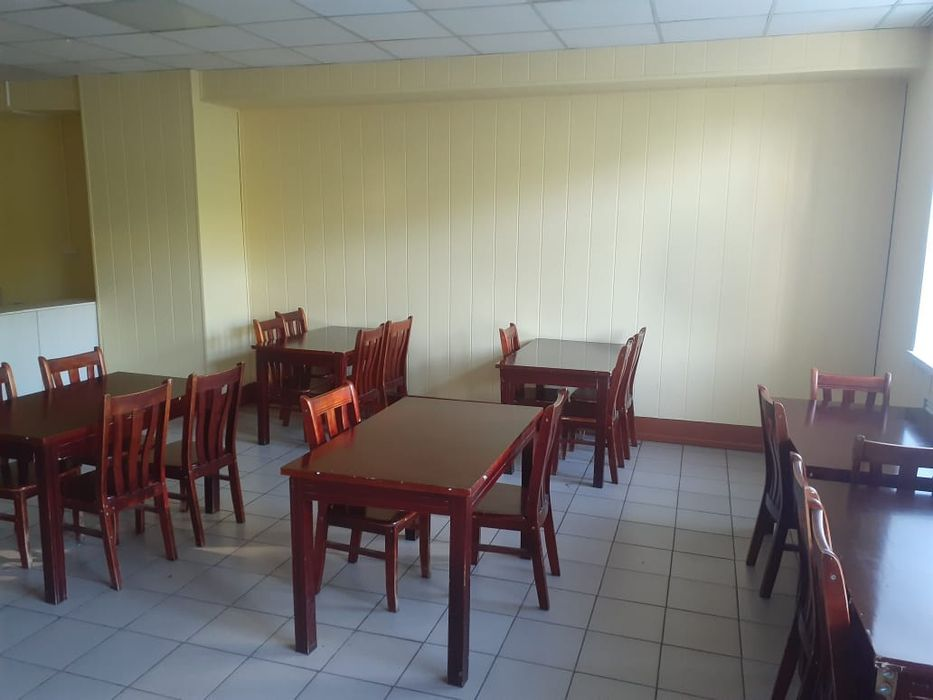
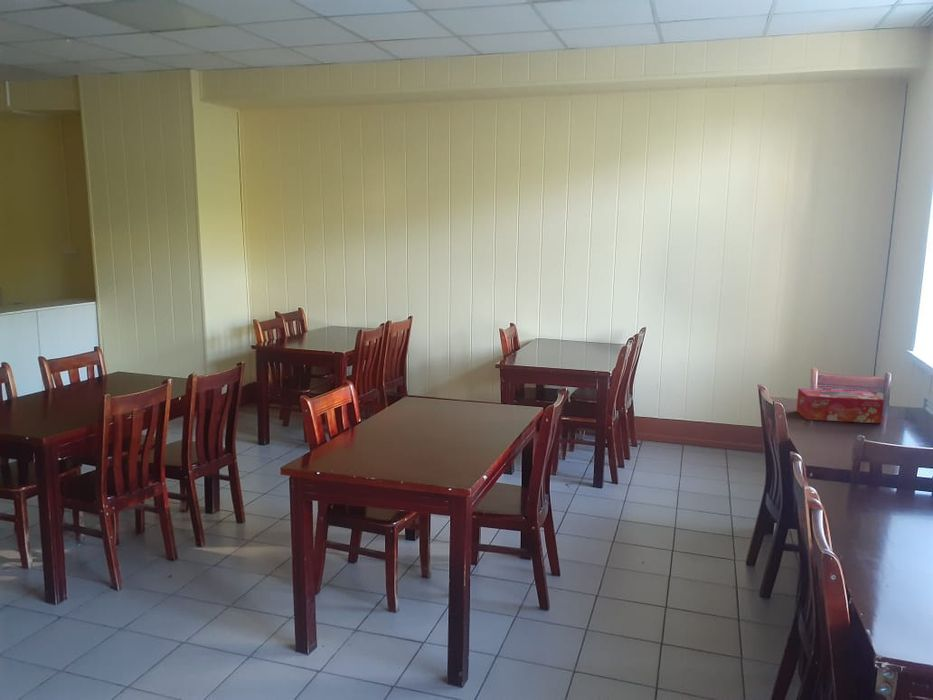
+ tissue box (838, 405)
